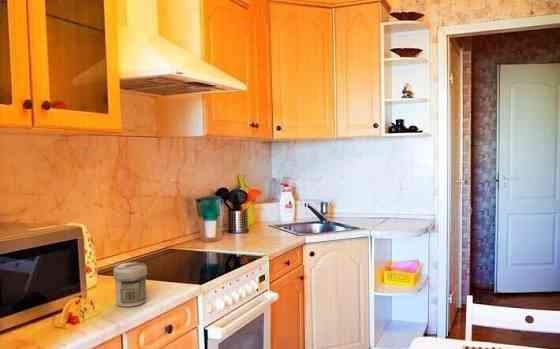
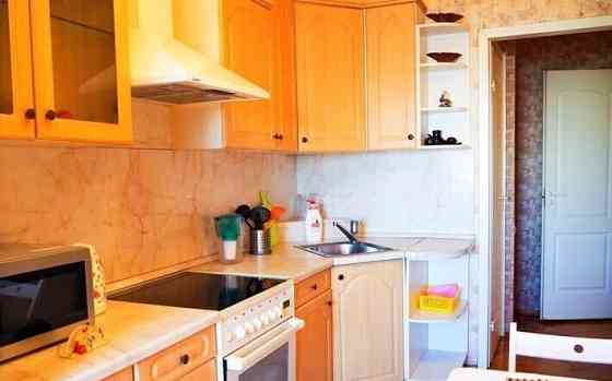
- jar (130, 283)
